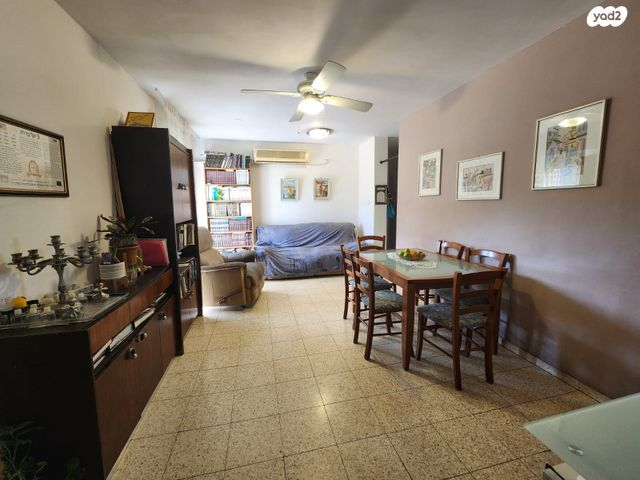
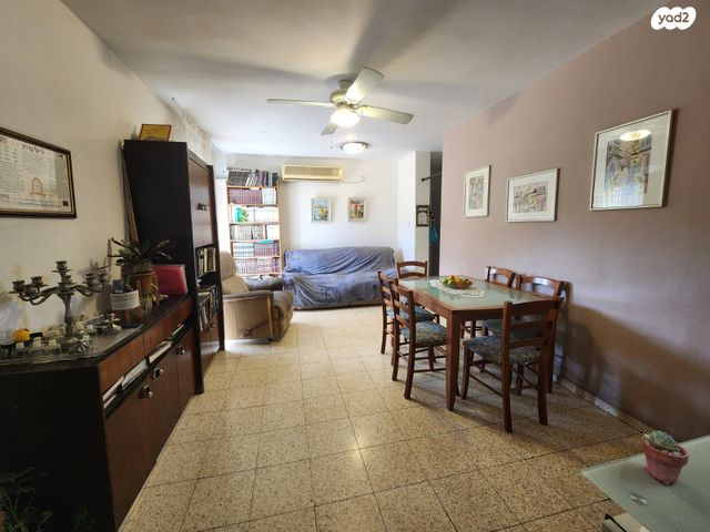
+ potted succulent (662, 453)
